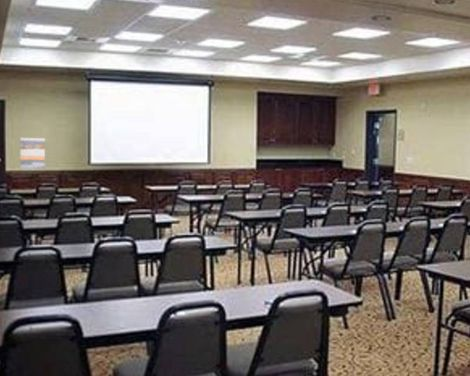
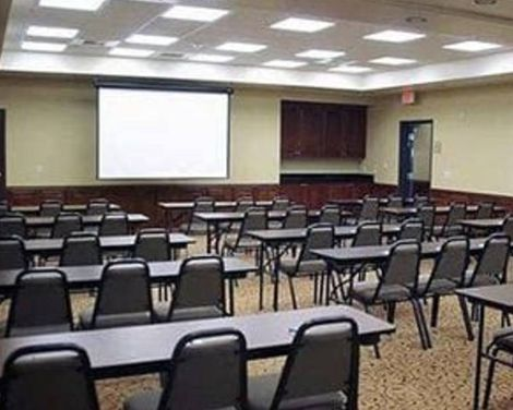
- wall art (32, 153)
